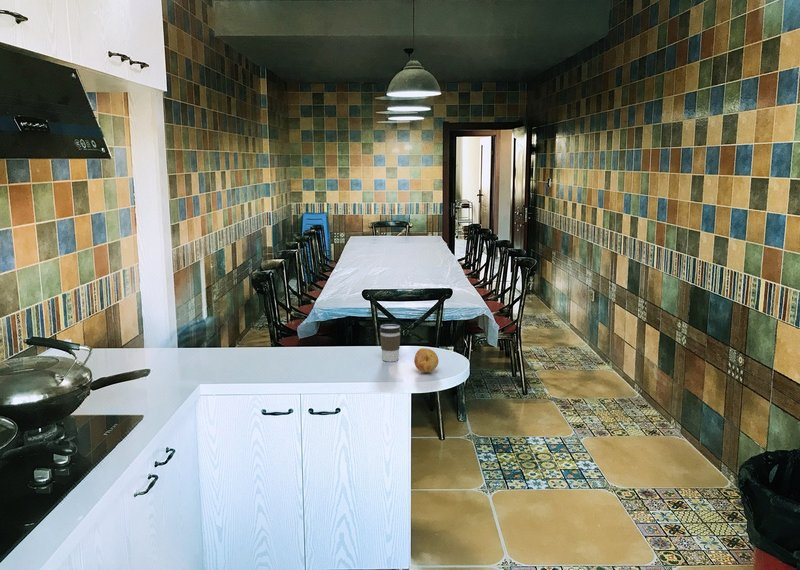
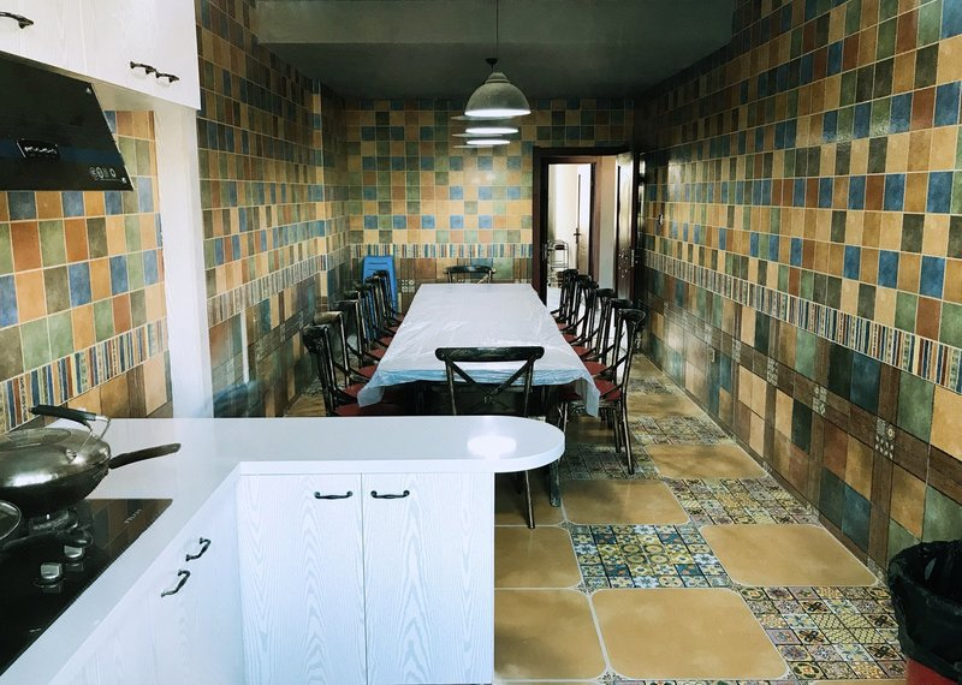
- fruit (426, 360)
- coffee cup (390, 342)
